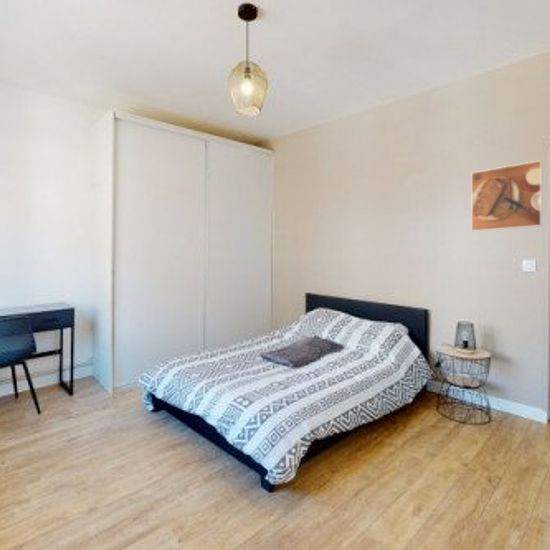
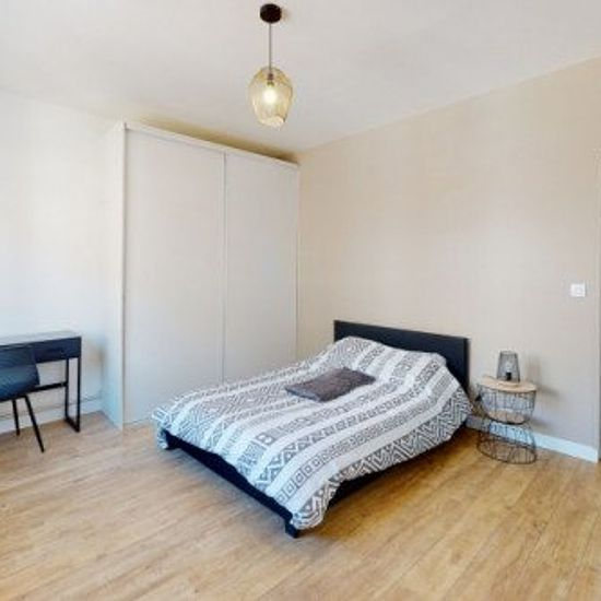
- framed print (504, 197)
